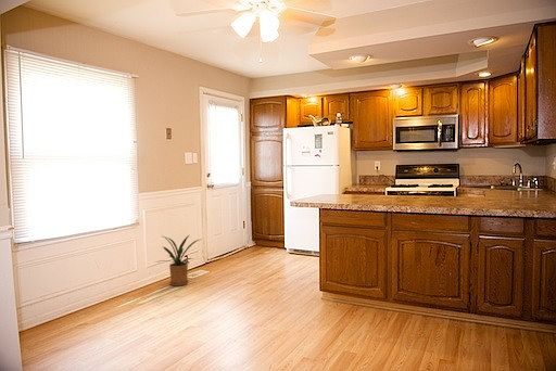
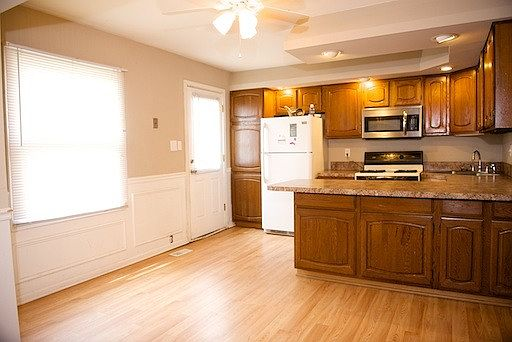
- house plant (178, 259)
